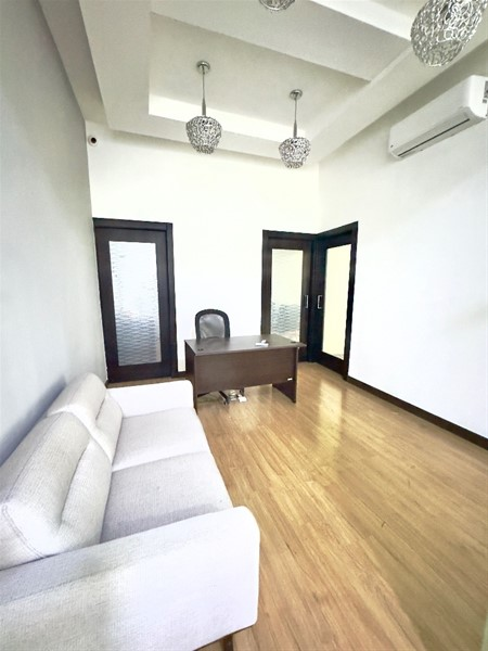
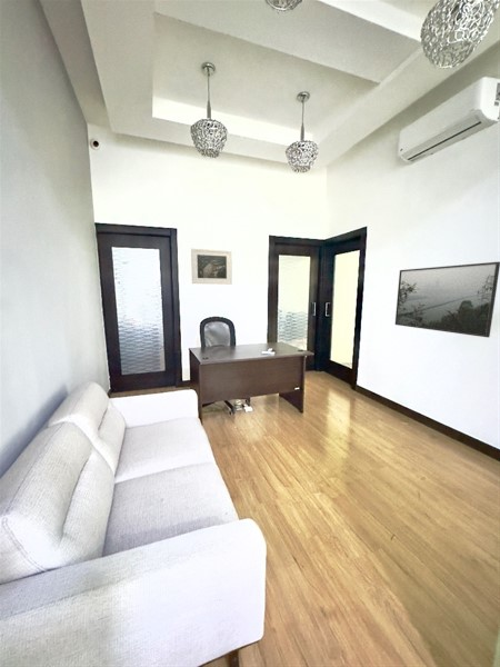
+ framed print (438, 298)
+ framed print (211, 267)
